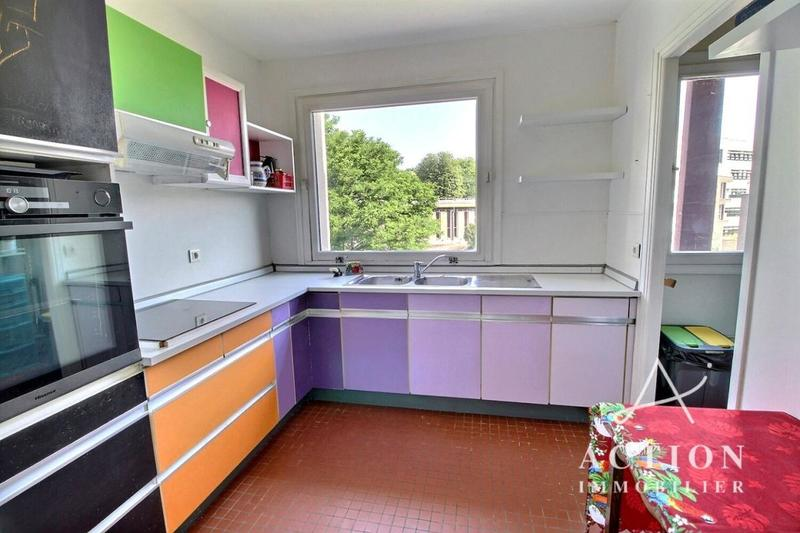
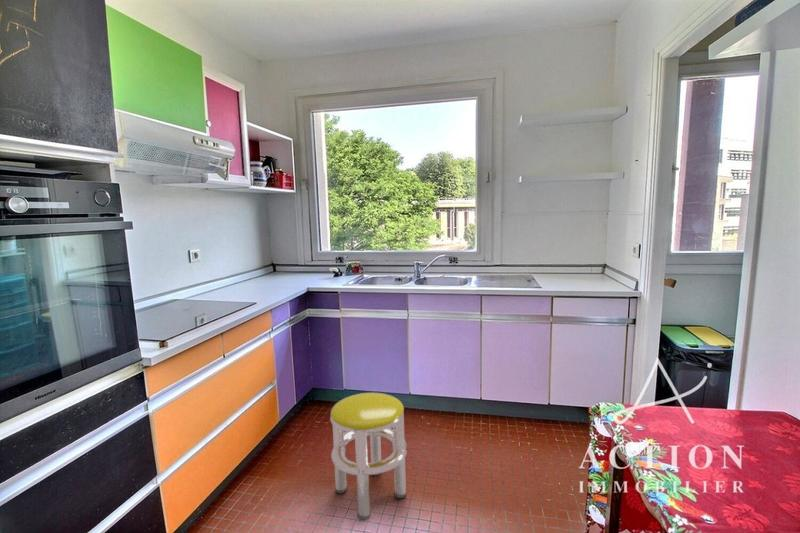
+ stool (367, 449)
